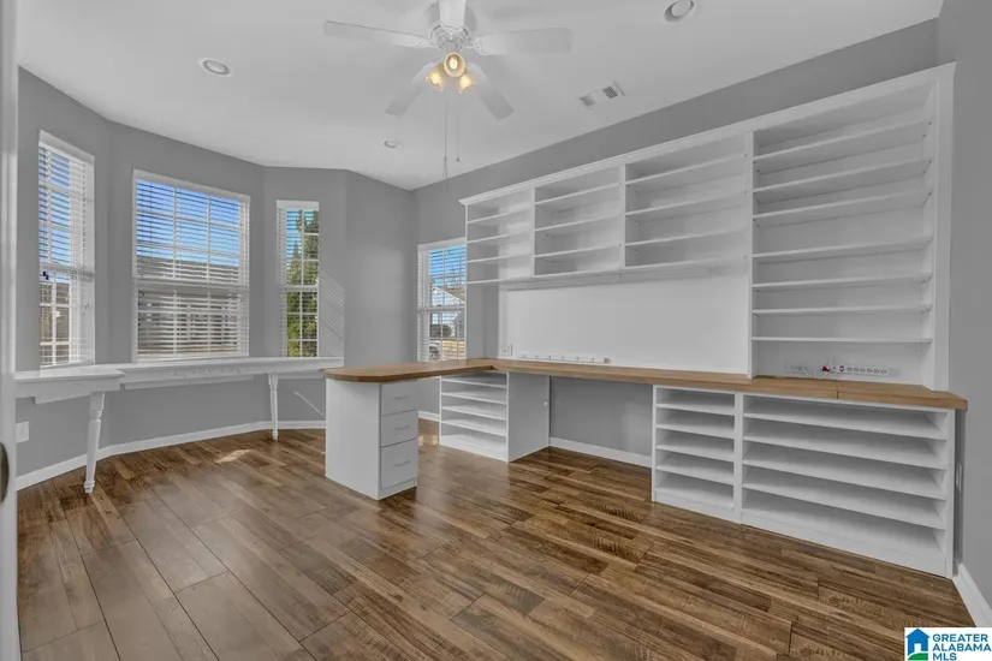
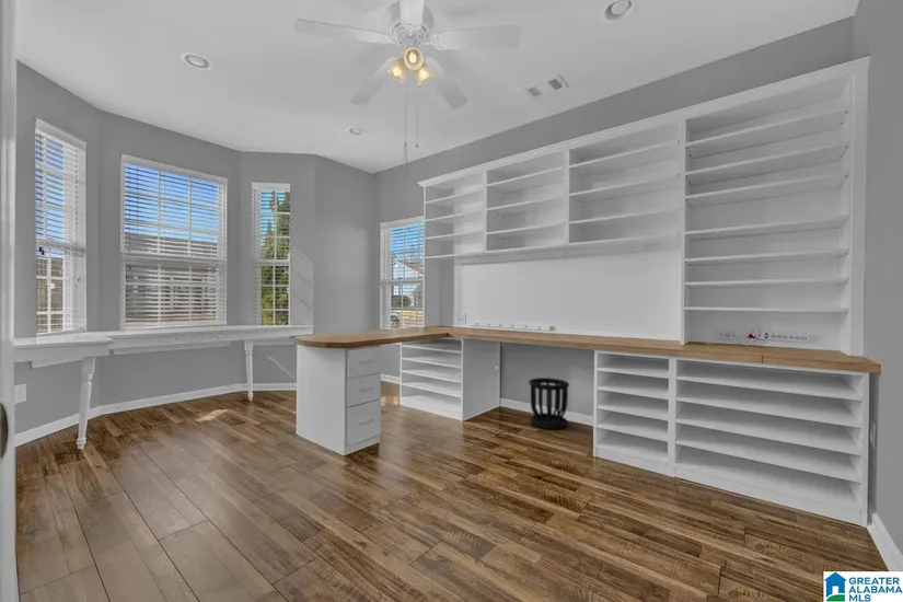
+ wastebasket (548, 402)
